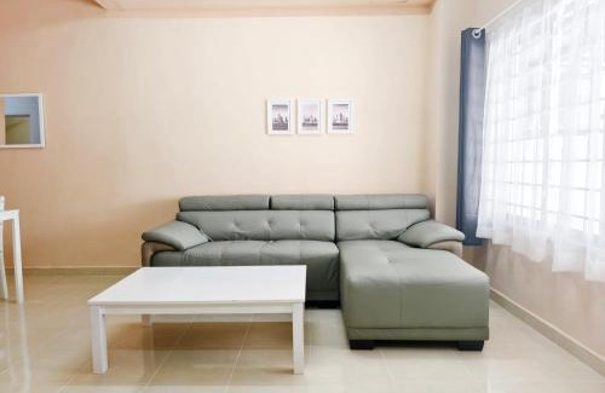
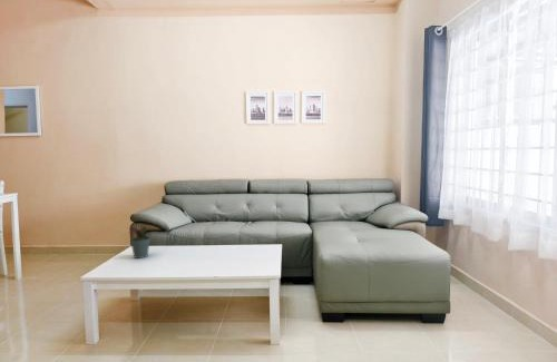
+ potted plant (137, 238)
